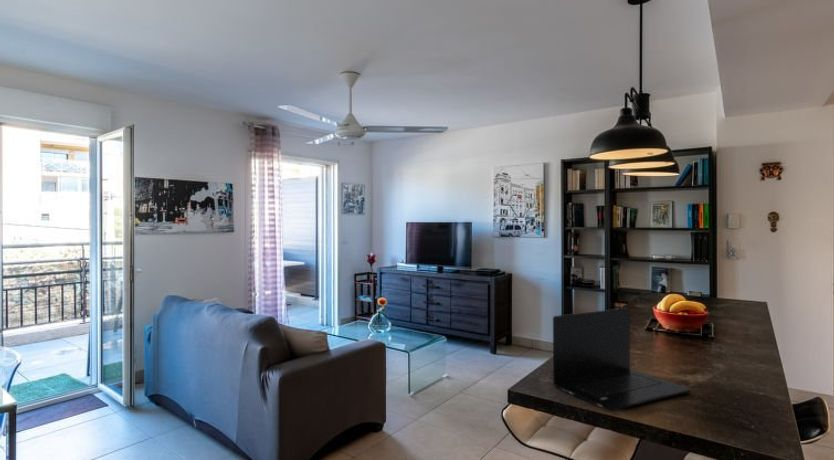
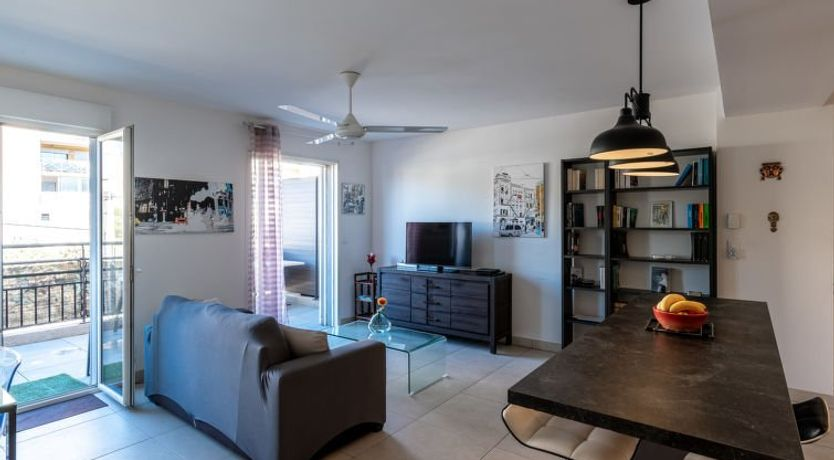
- laptop (621, 353)
